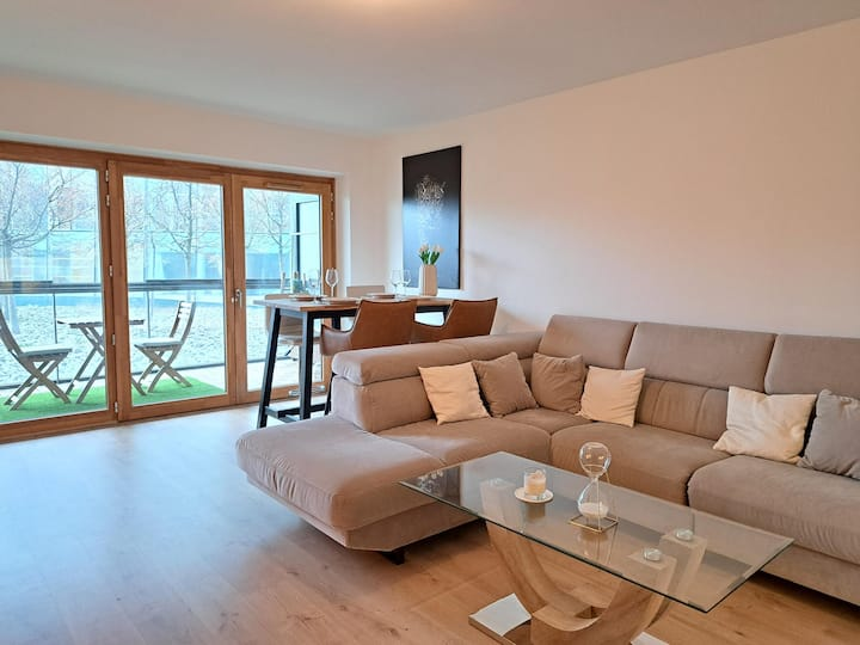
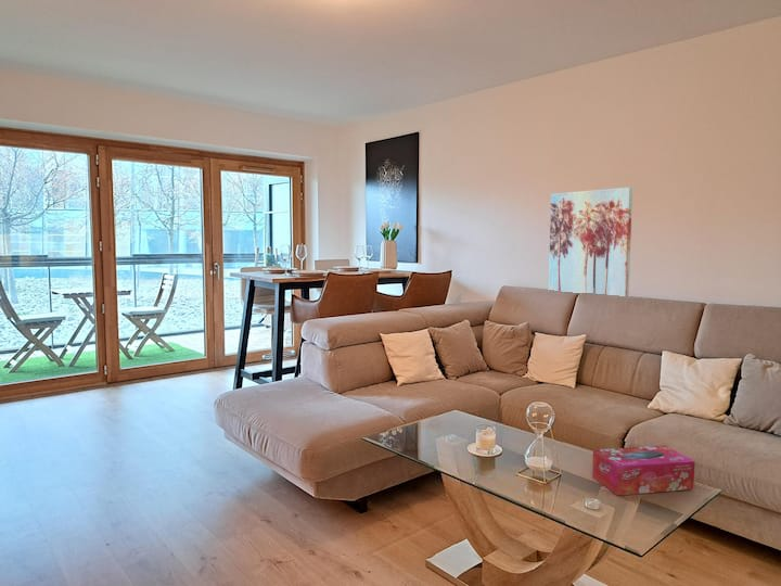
+ tissue box (642, 469)
+ wall art (587, 255)
